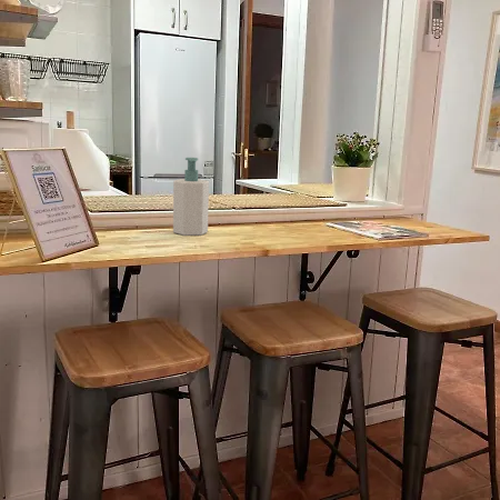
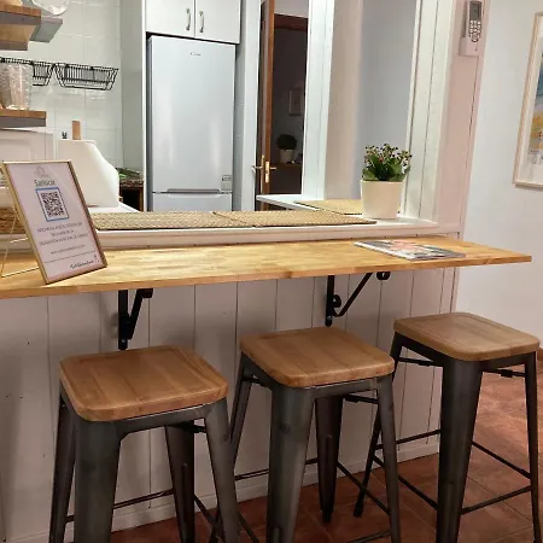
- soap bottle (191, 196)
